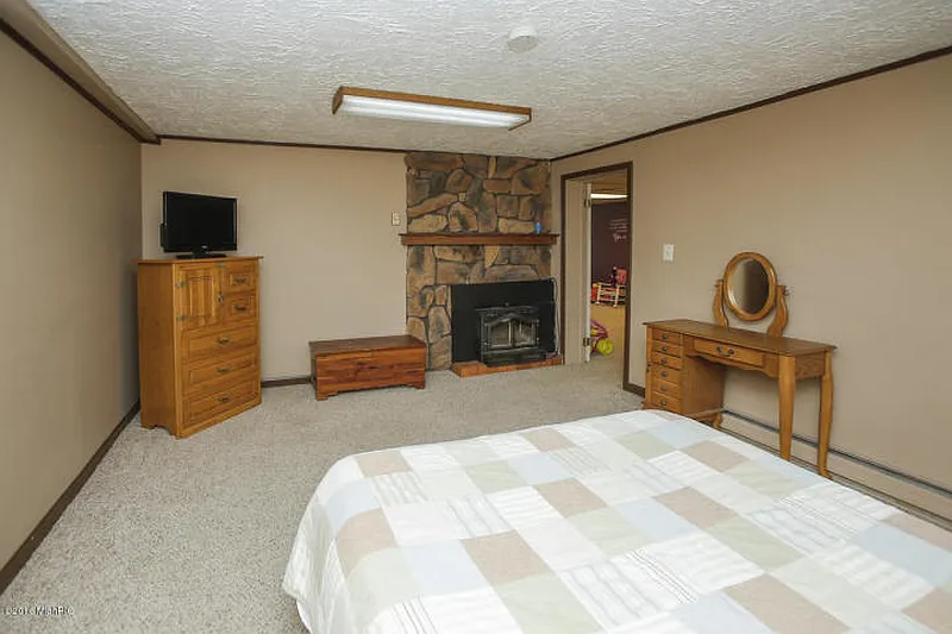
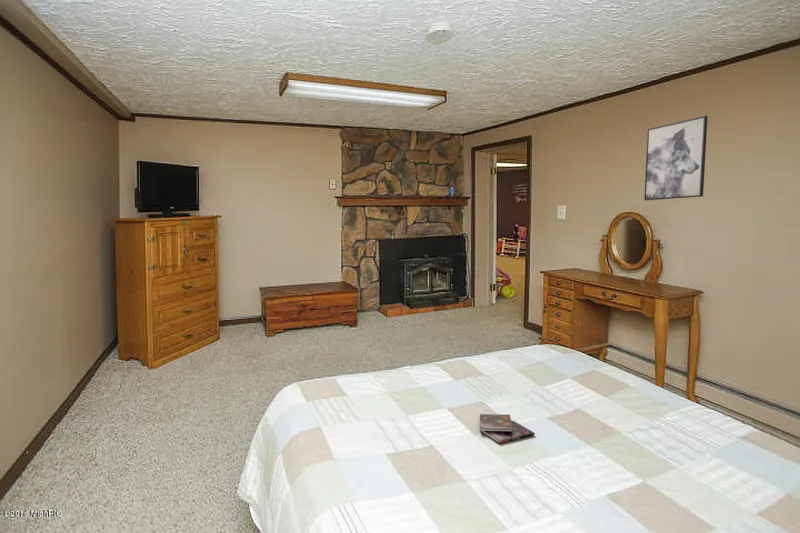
+ booklet (499, 424)
+ wall art (673, 161)
